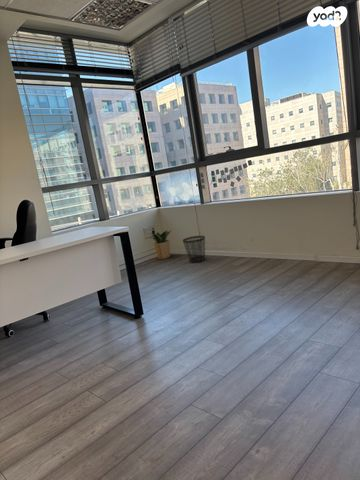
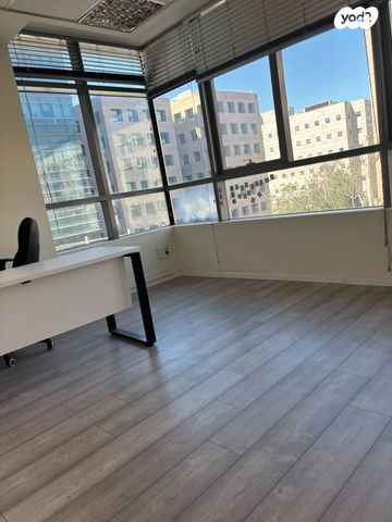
- potted plant (163, 244)
- wastebasket (195, 249)
